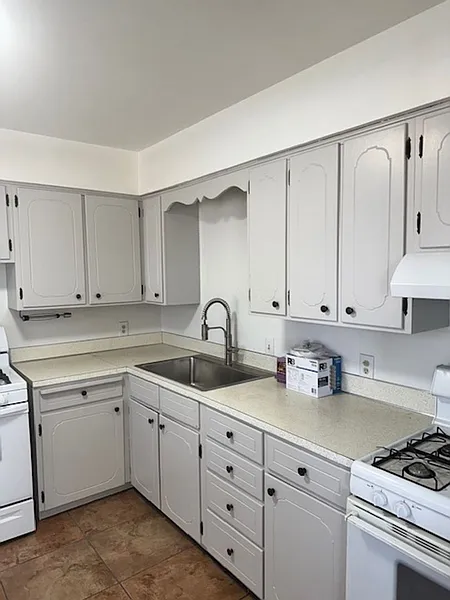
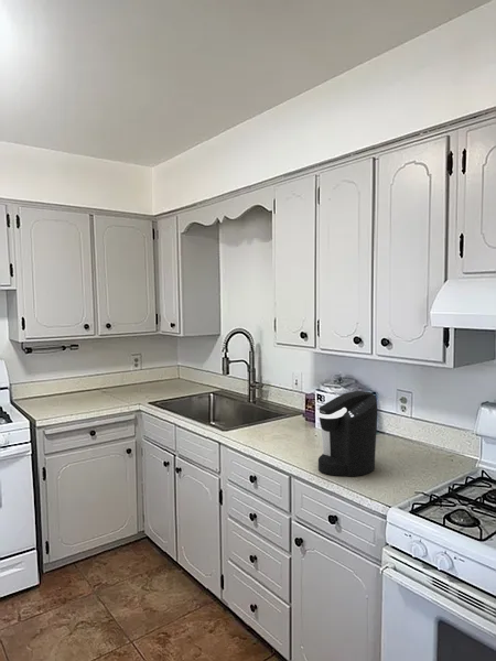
+ coffee maker (344, 431)
